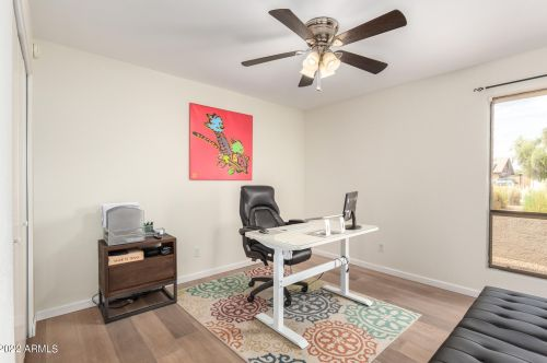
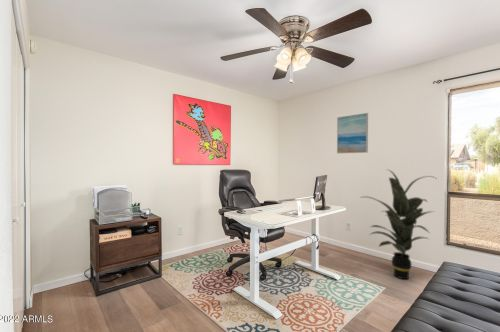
+ wall art (351, 134)
+ indoor plant (398, 222)
